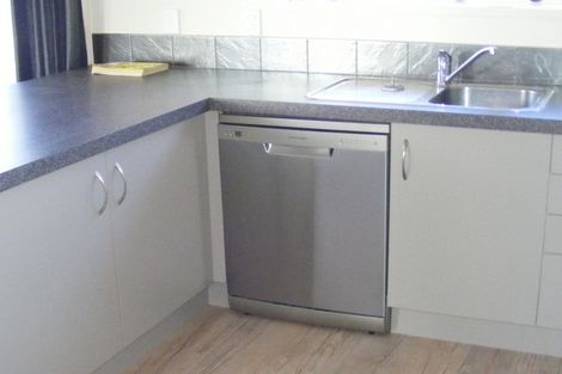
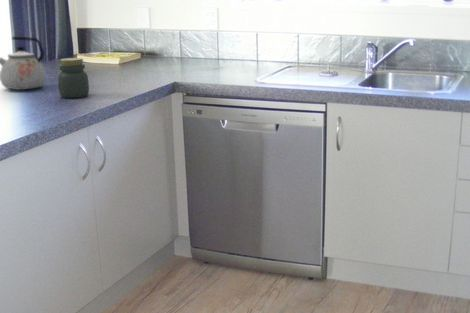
+ jar (73, 77)
+ kettle (21, 62)
